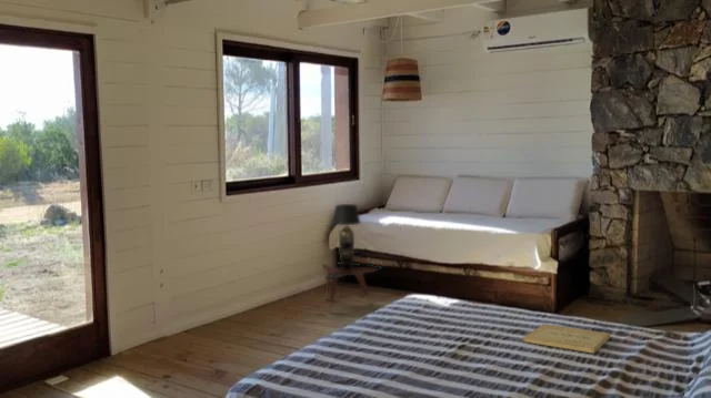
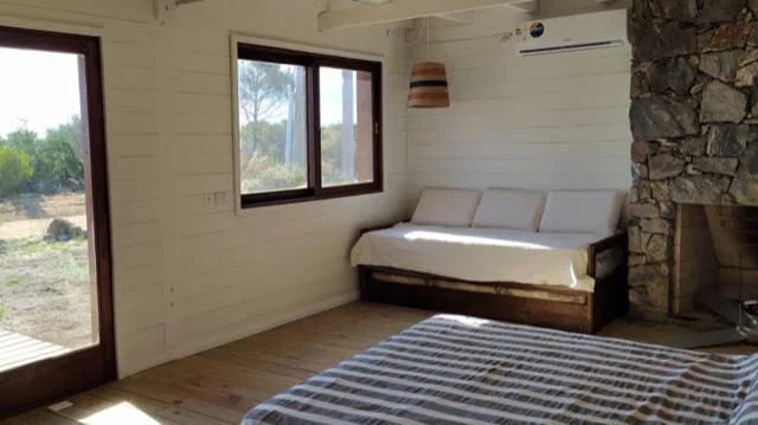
- book (567, 337)
- side table (336, 285)
- table lamp (347, 236)
